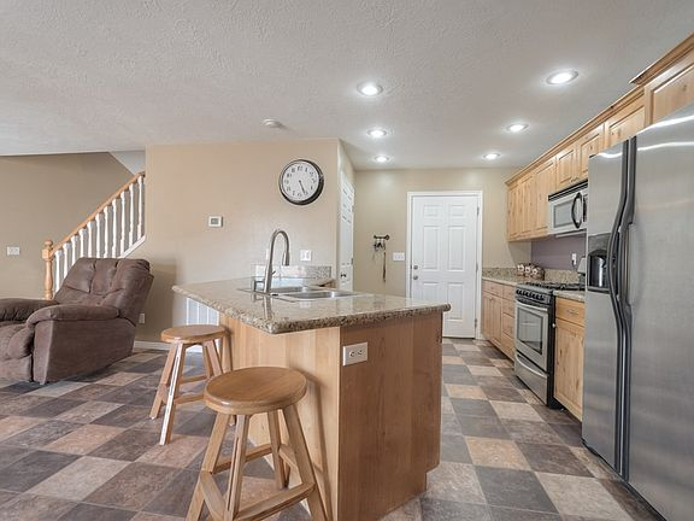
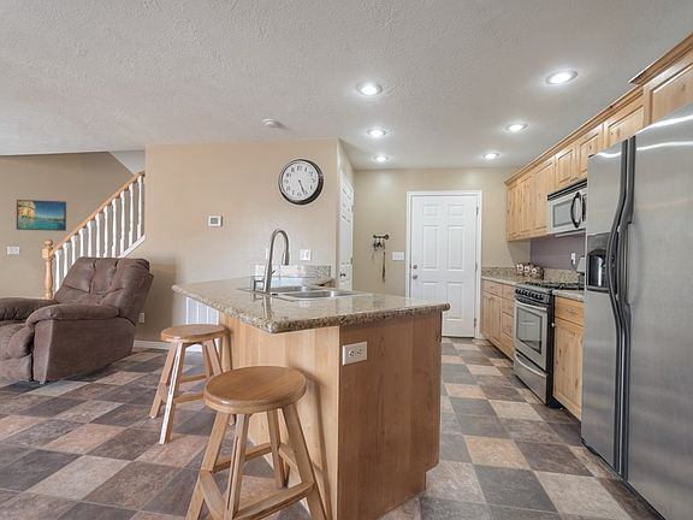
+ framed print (41, 215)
